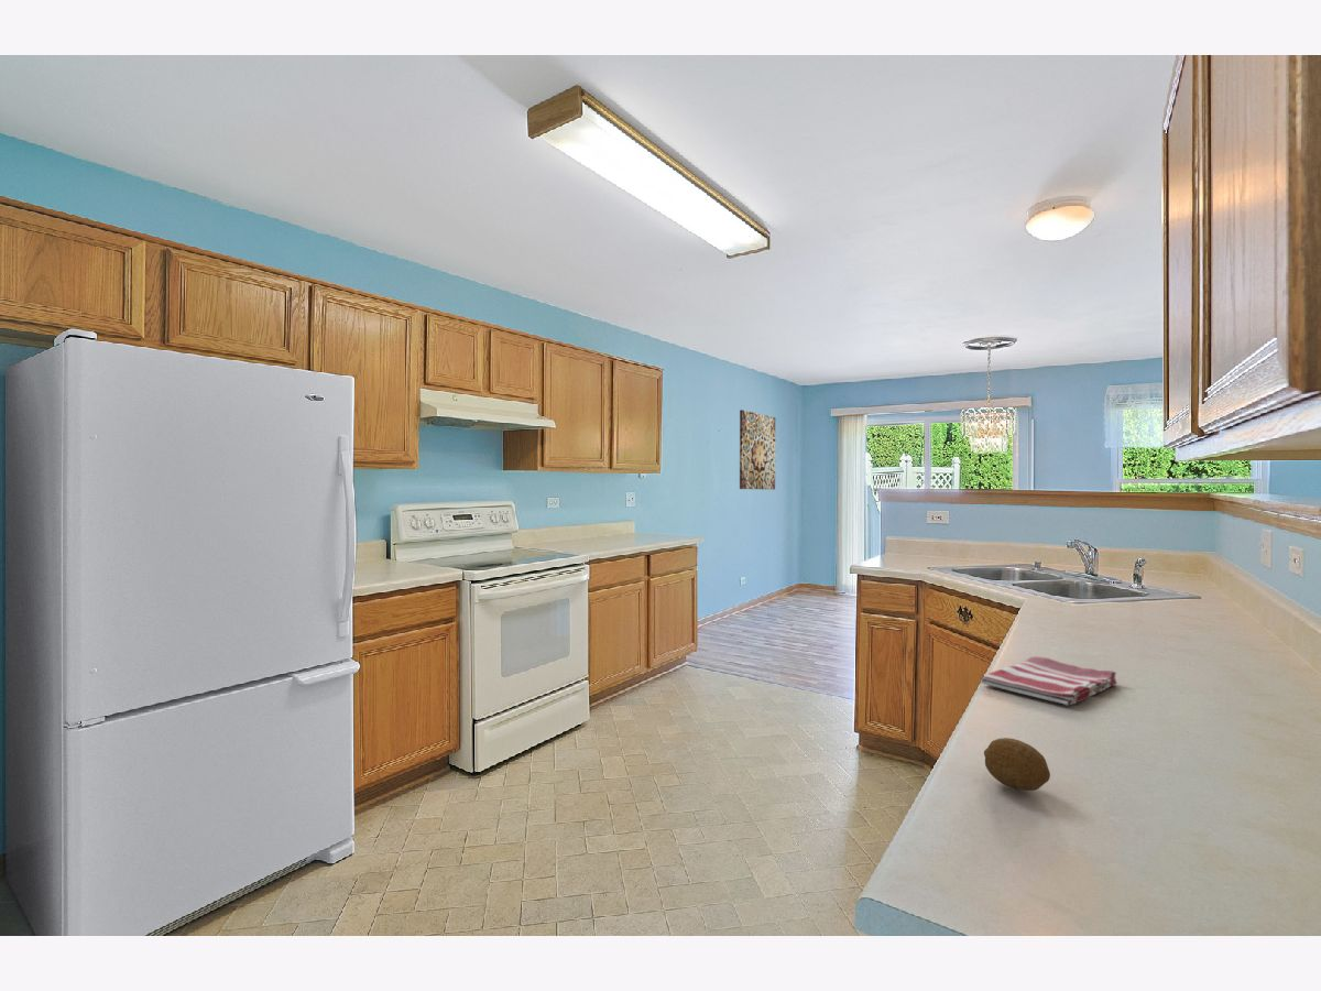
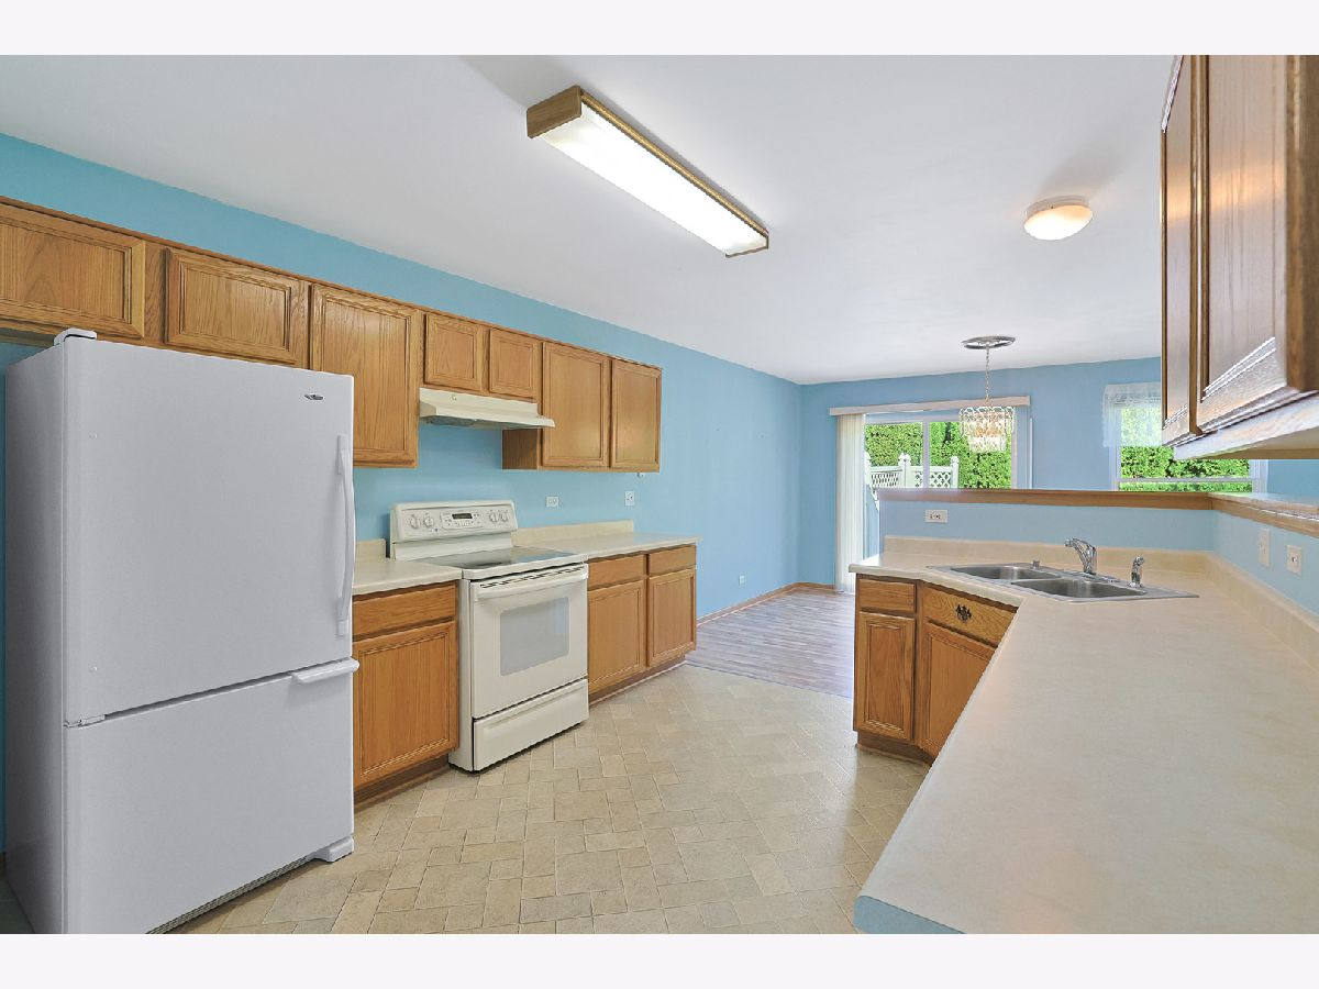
- dish towel (1048, 677)
- wall art (757, 451)
- fruit (1015, 763)
